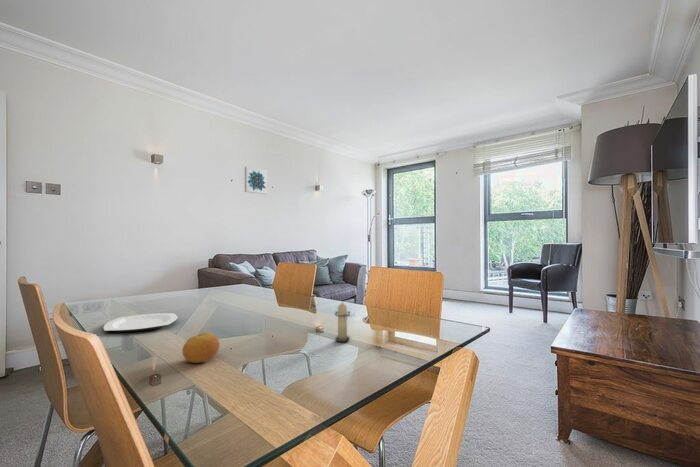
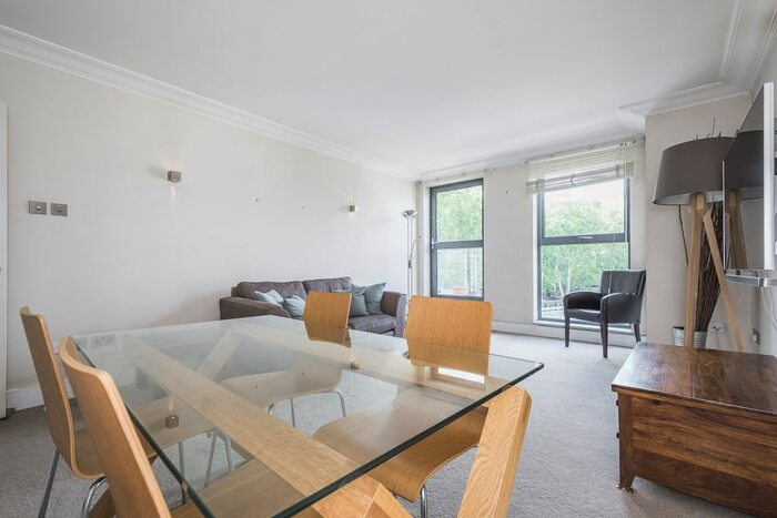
- wall art (256, 180)
- plate (142, 323)
- fruit (201, 347)
- candle (342, 320)
